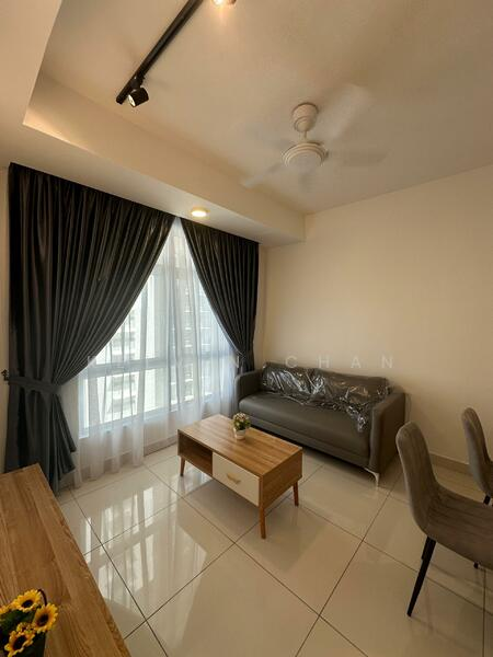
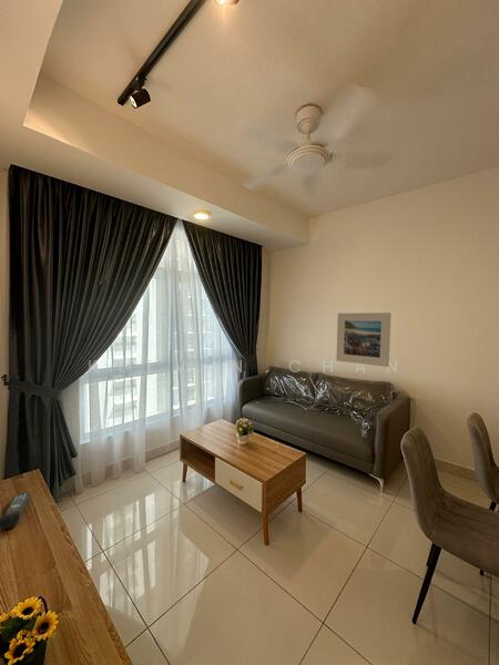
+ remote control (16, 508)
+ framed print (361, 338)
